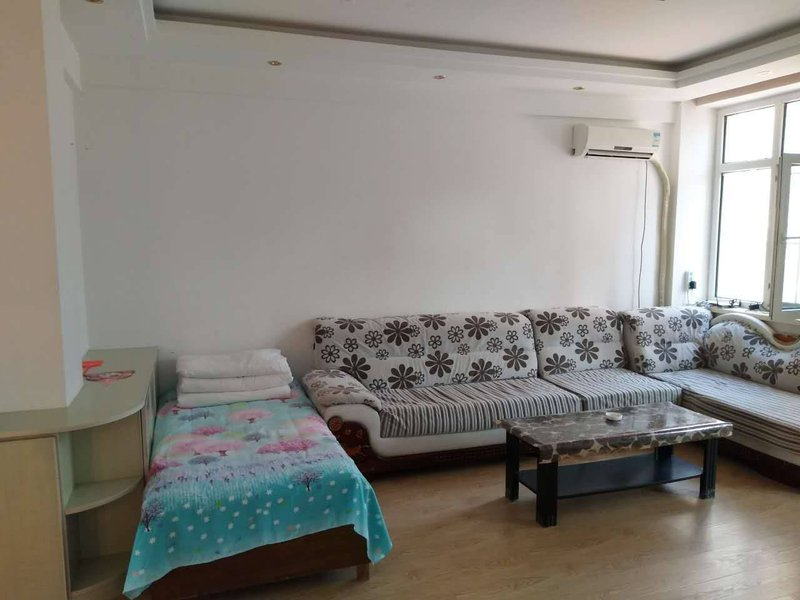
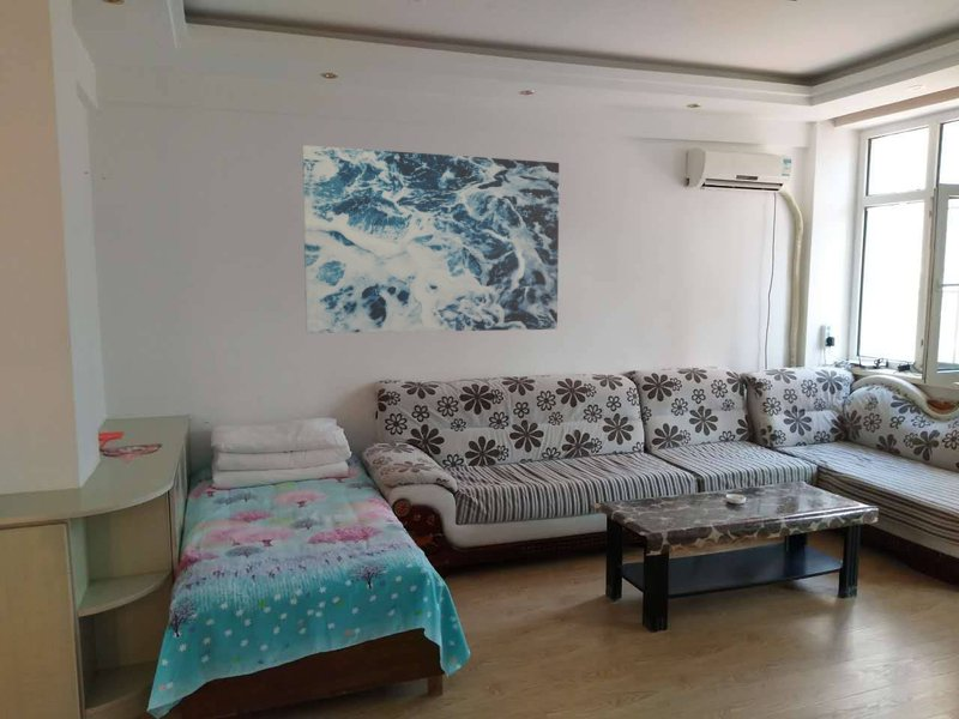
+ wall art (438, 243)
